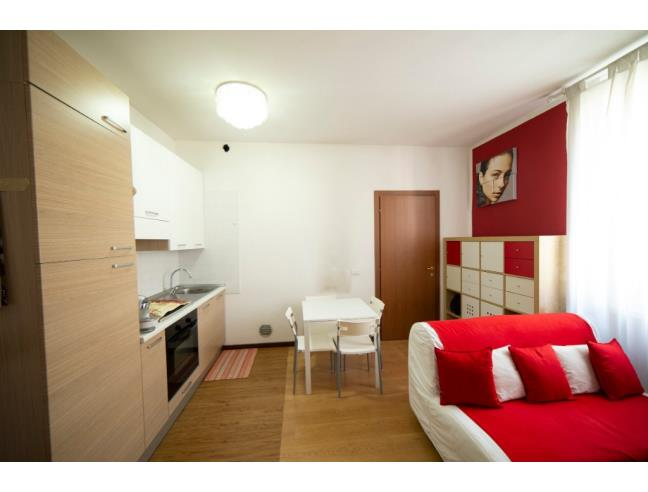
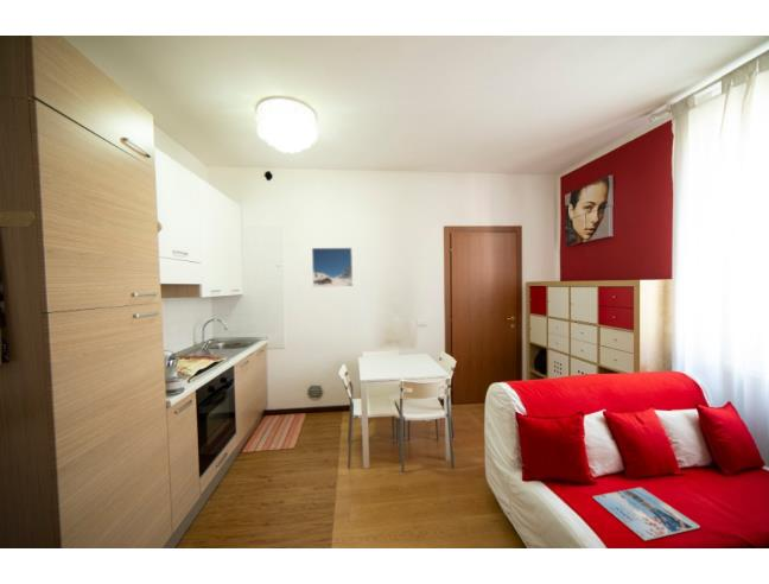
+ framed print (332, 267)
+ magazine (642, 510)
